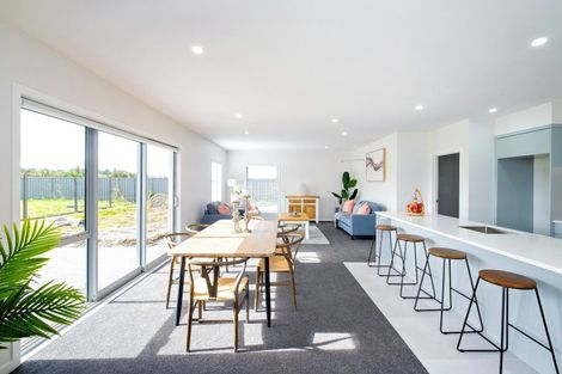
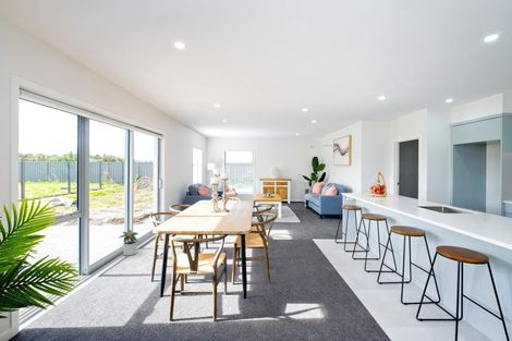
+ potted plant (130, 242)
